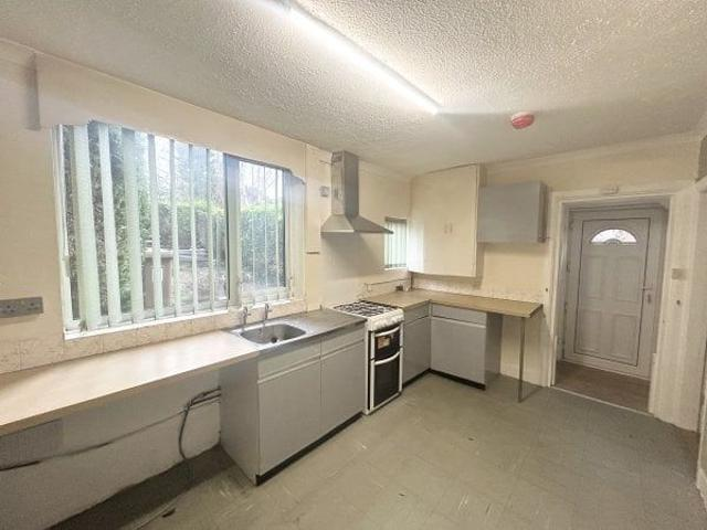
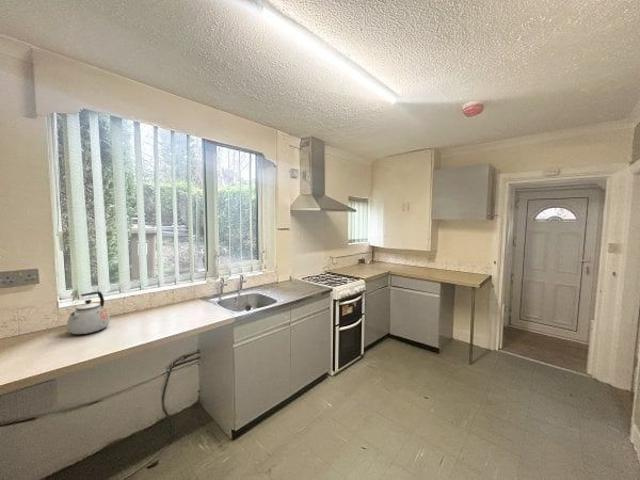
+ kettle (88, 311)
